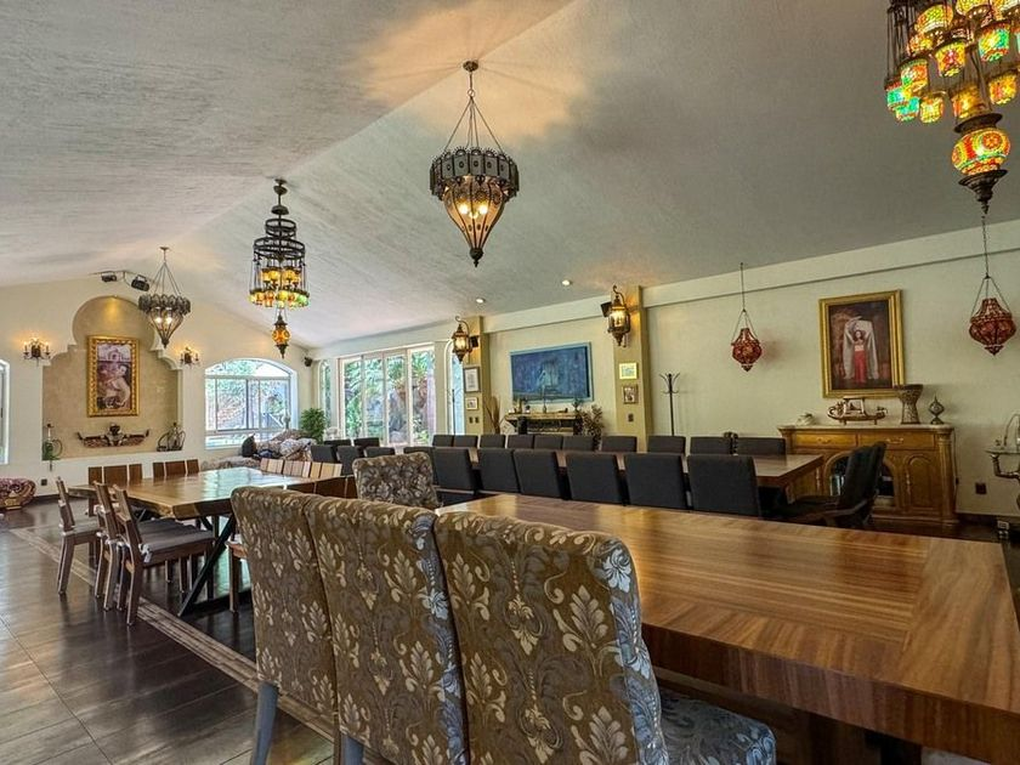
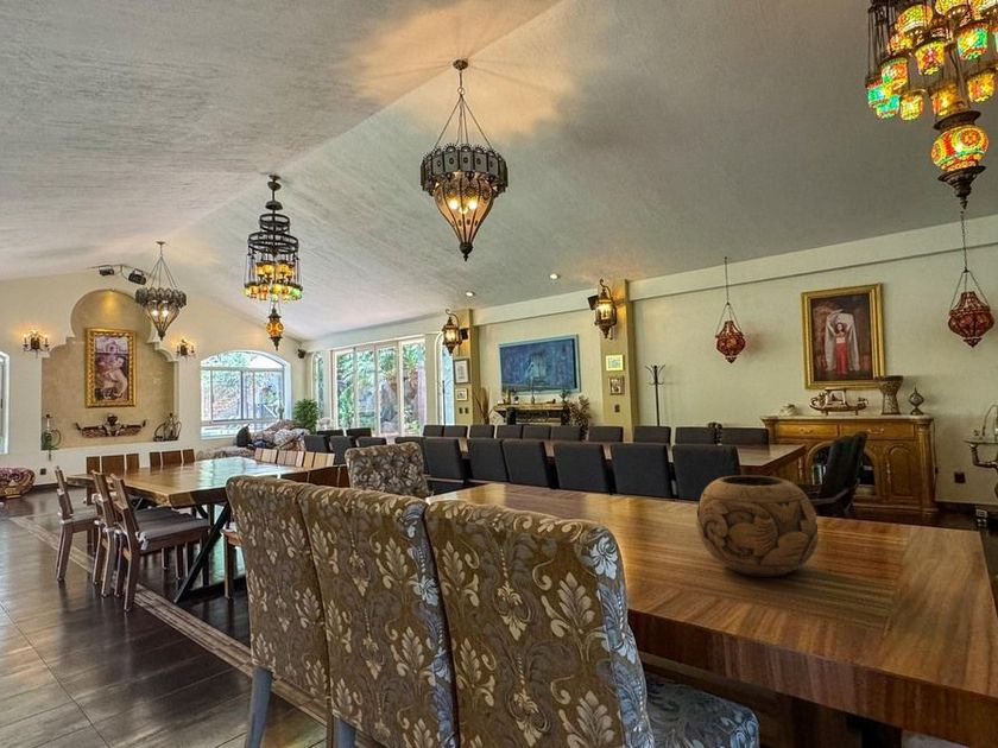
+ decorative bowl (754, 522)
